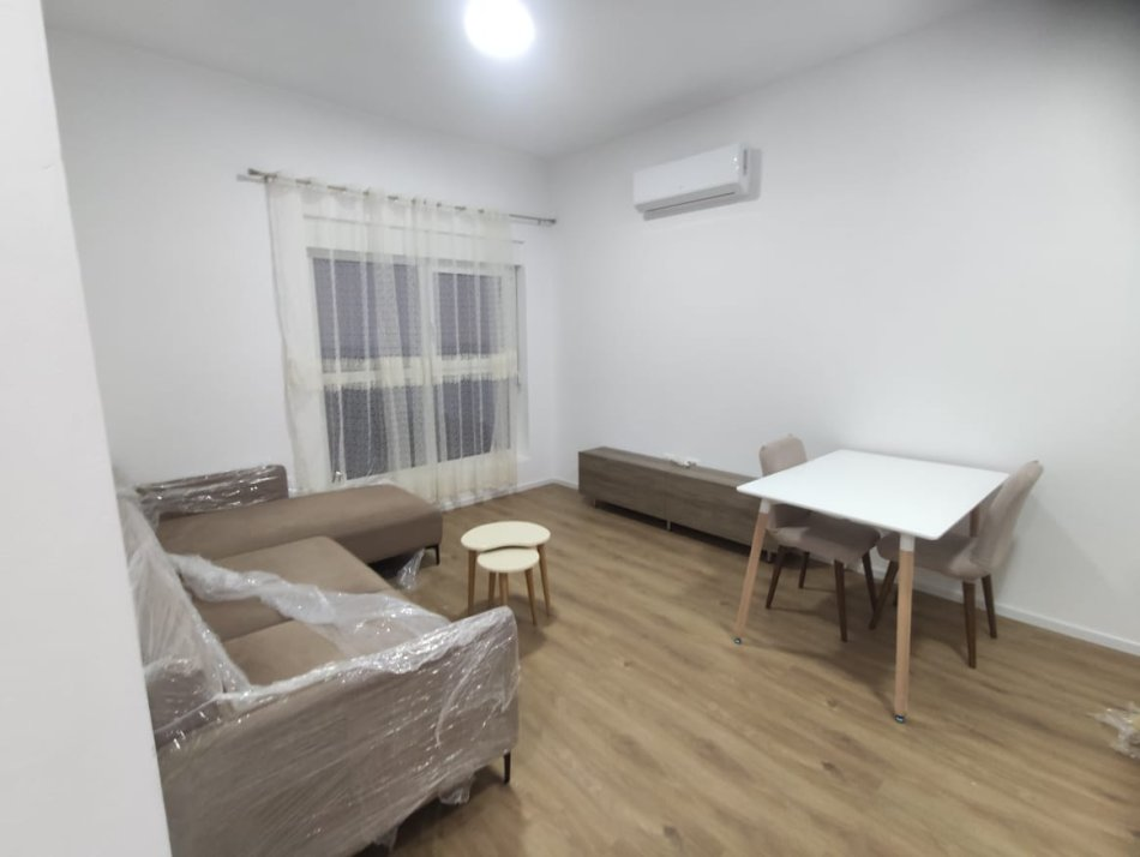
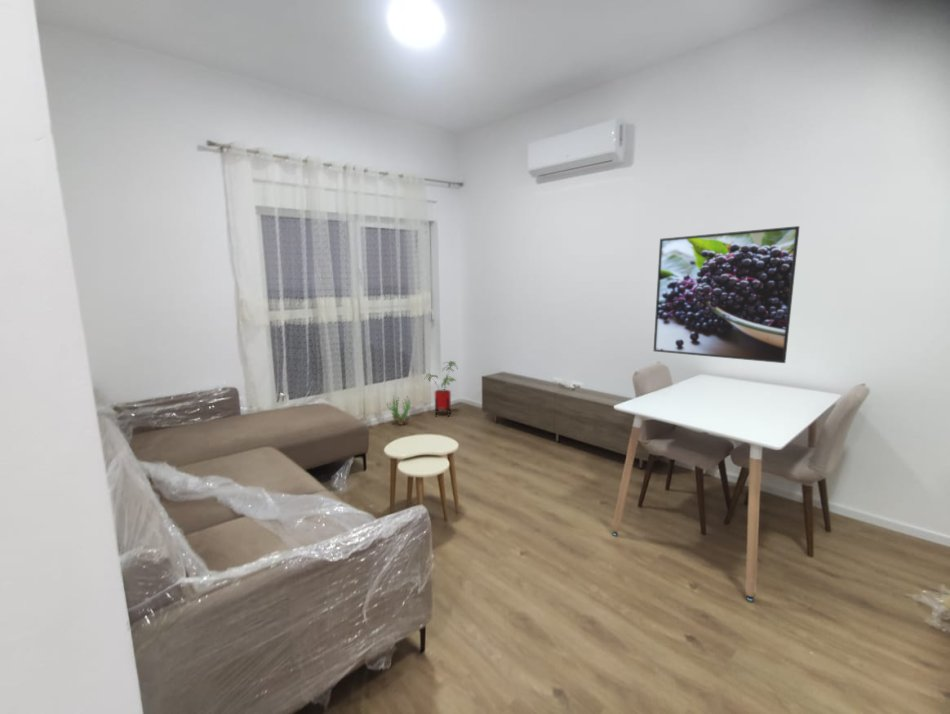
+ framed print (717, 296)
+ decorative plant (402, 408)
+ house plant (444, 388)
